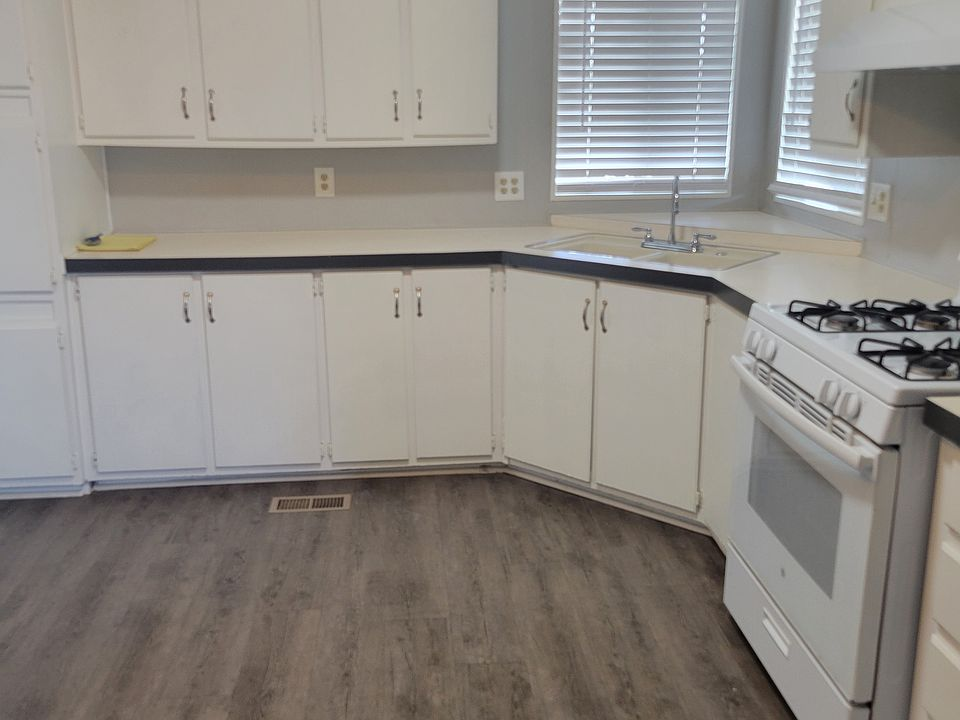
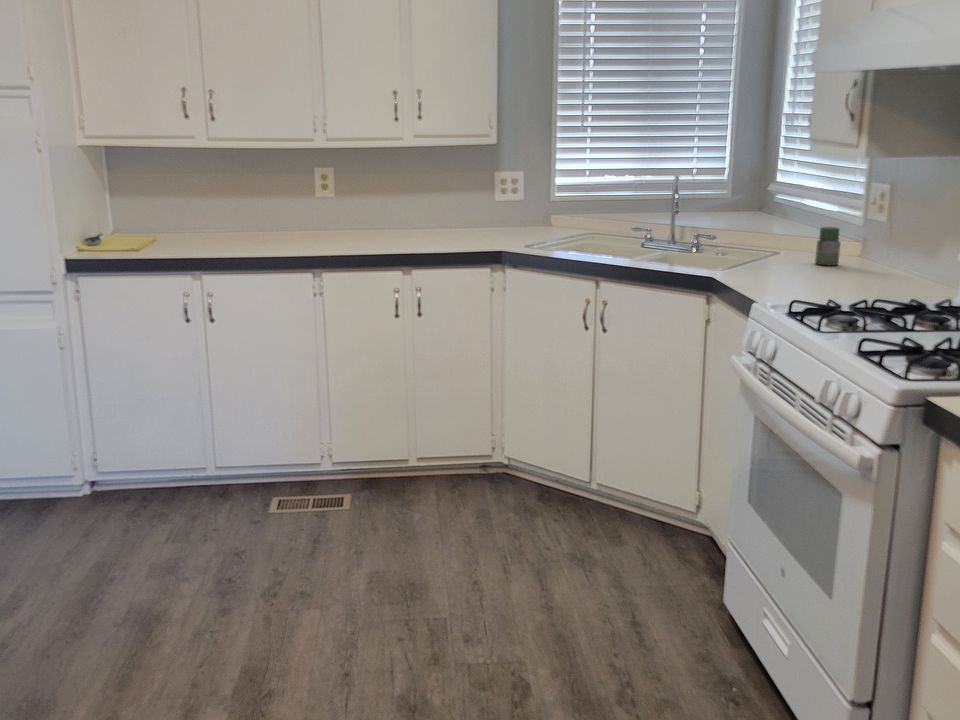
+ jar (828, 245)
